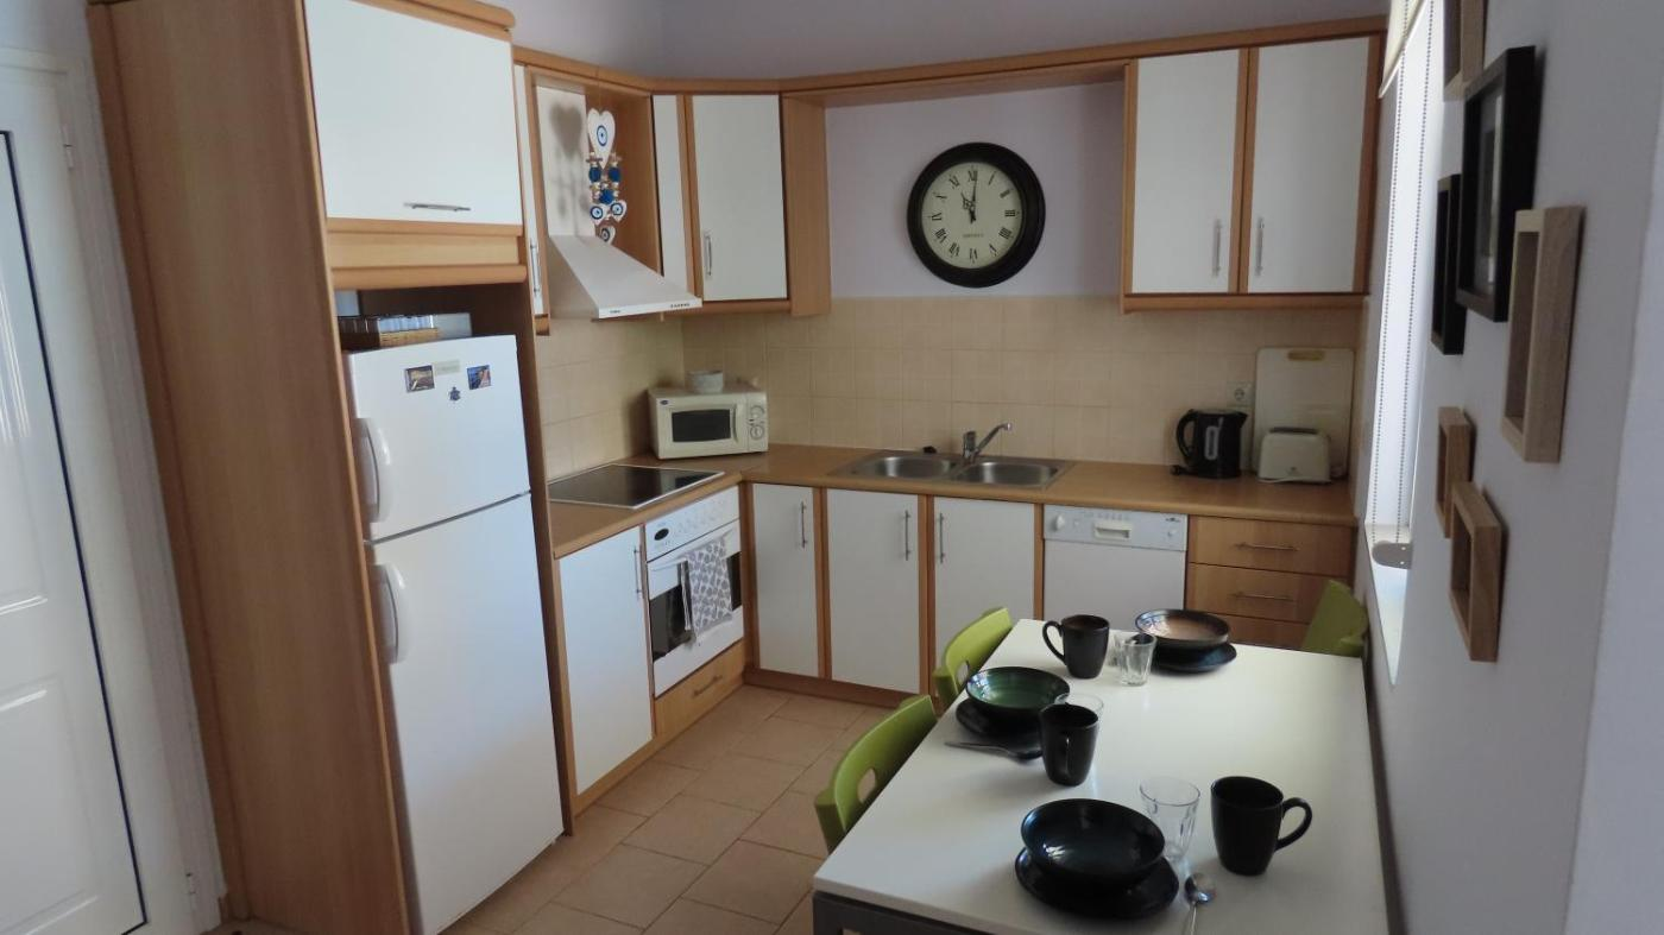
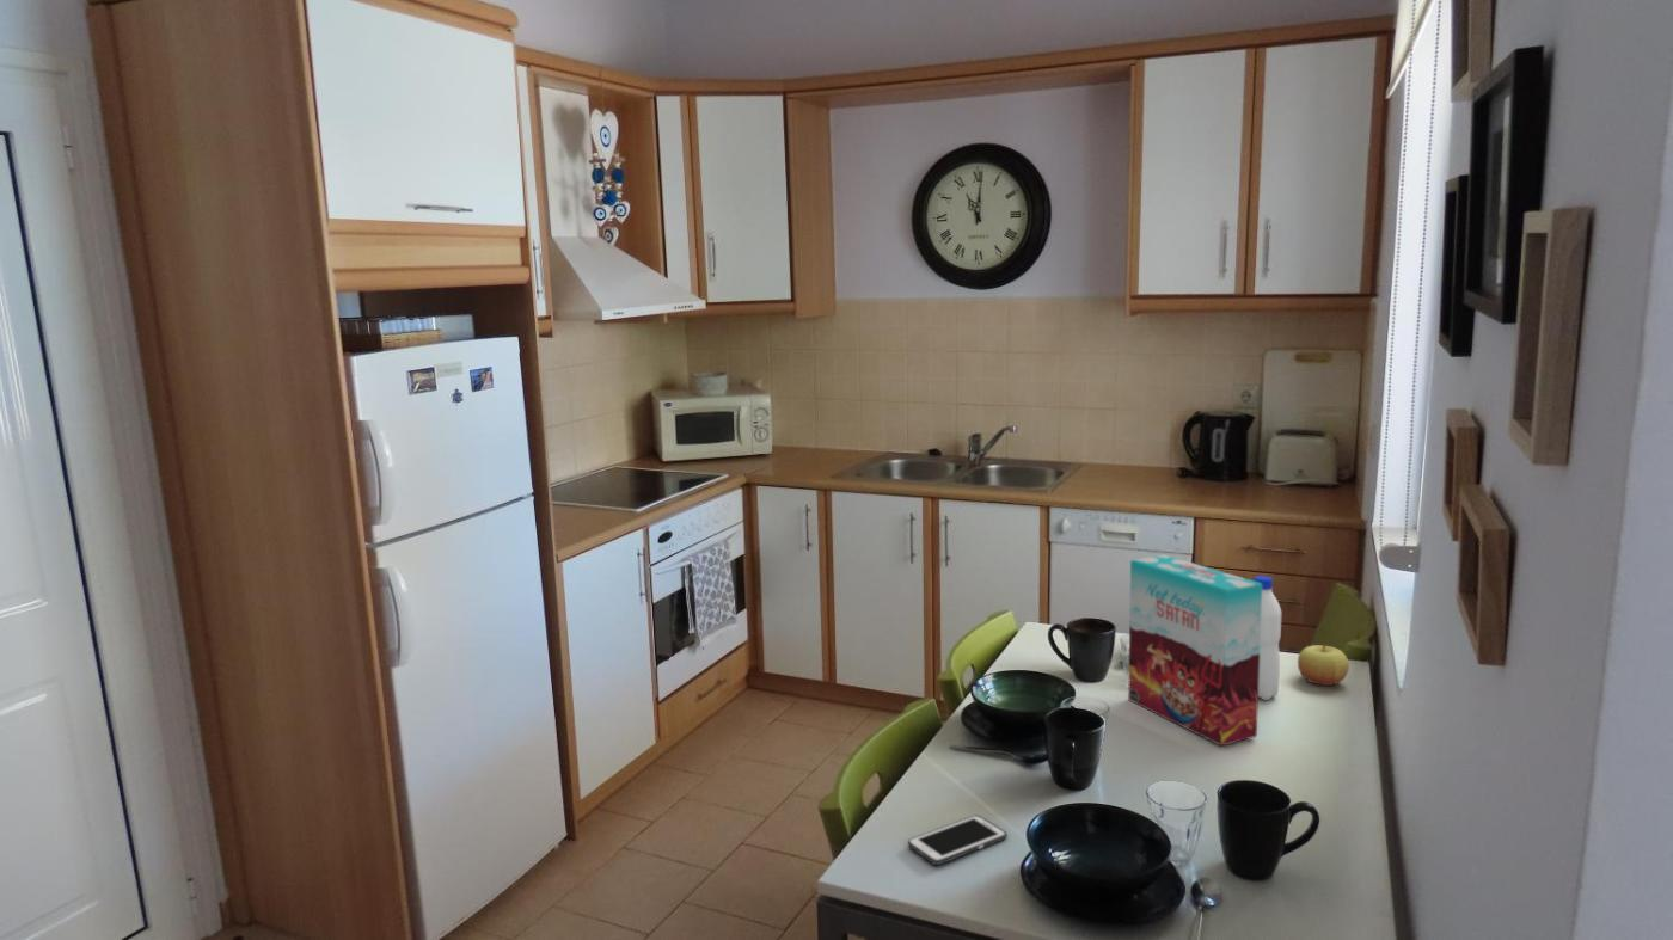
+ cell phone (957, 838)
+ water bottle (1261, 637)
+ cereal box (1191, 645)
+ apple (1323, 663)
